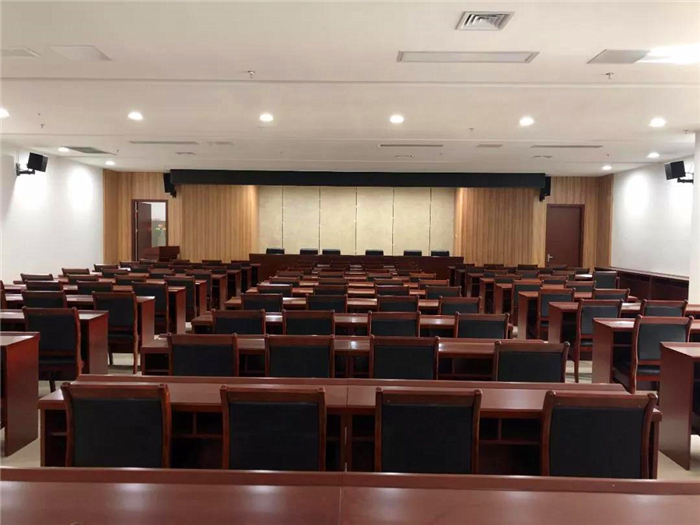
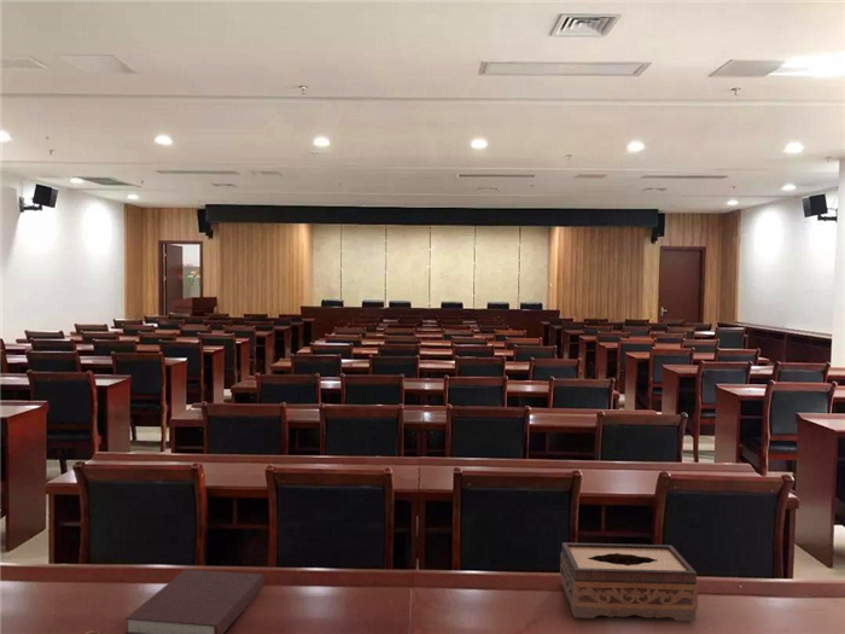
+ tissue box (624, 578)
+ notebook (199, 601)
